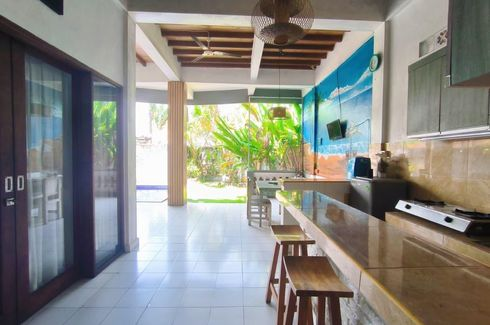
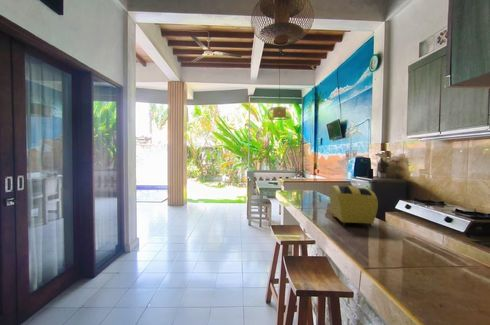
+ toaster (350, 203)
